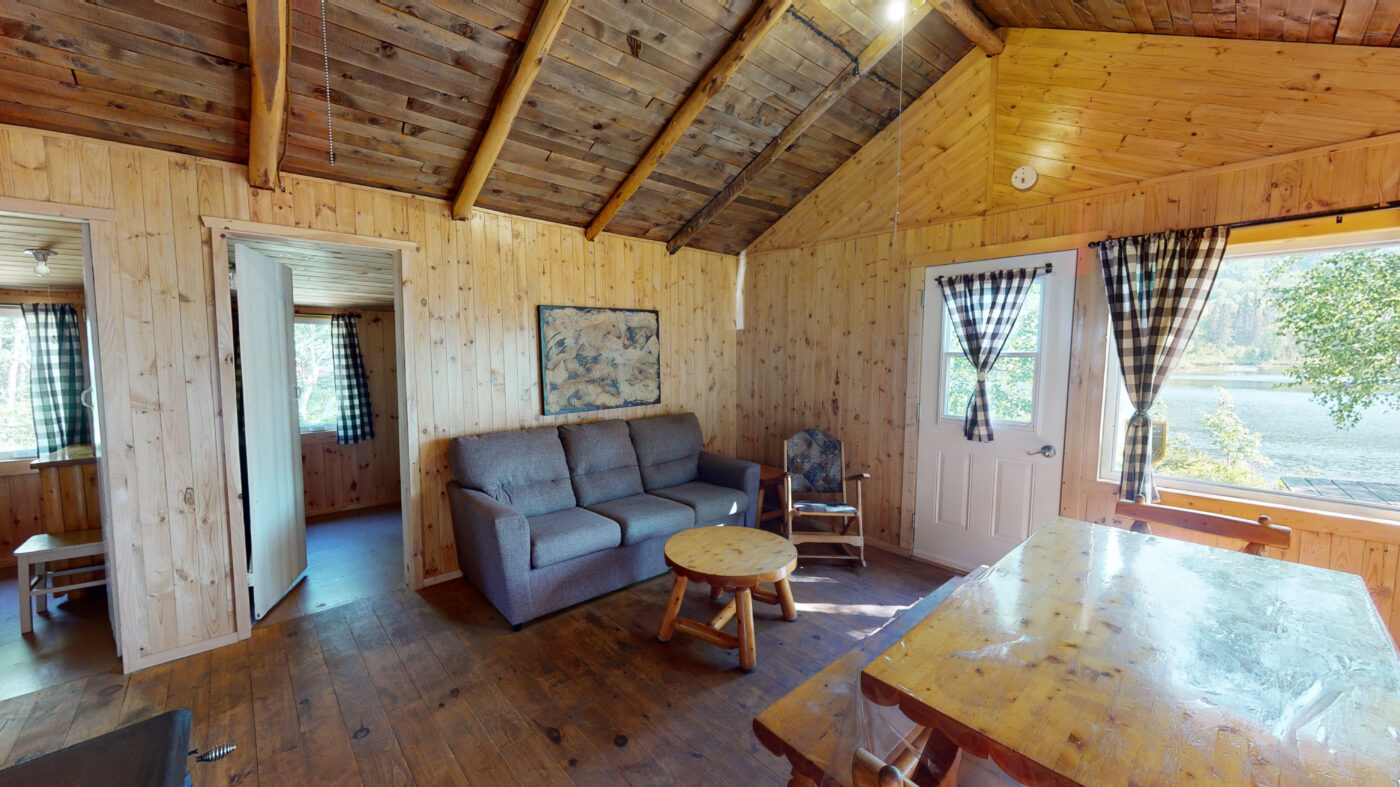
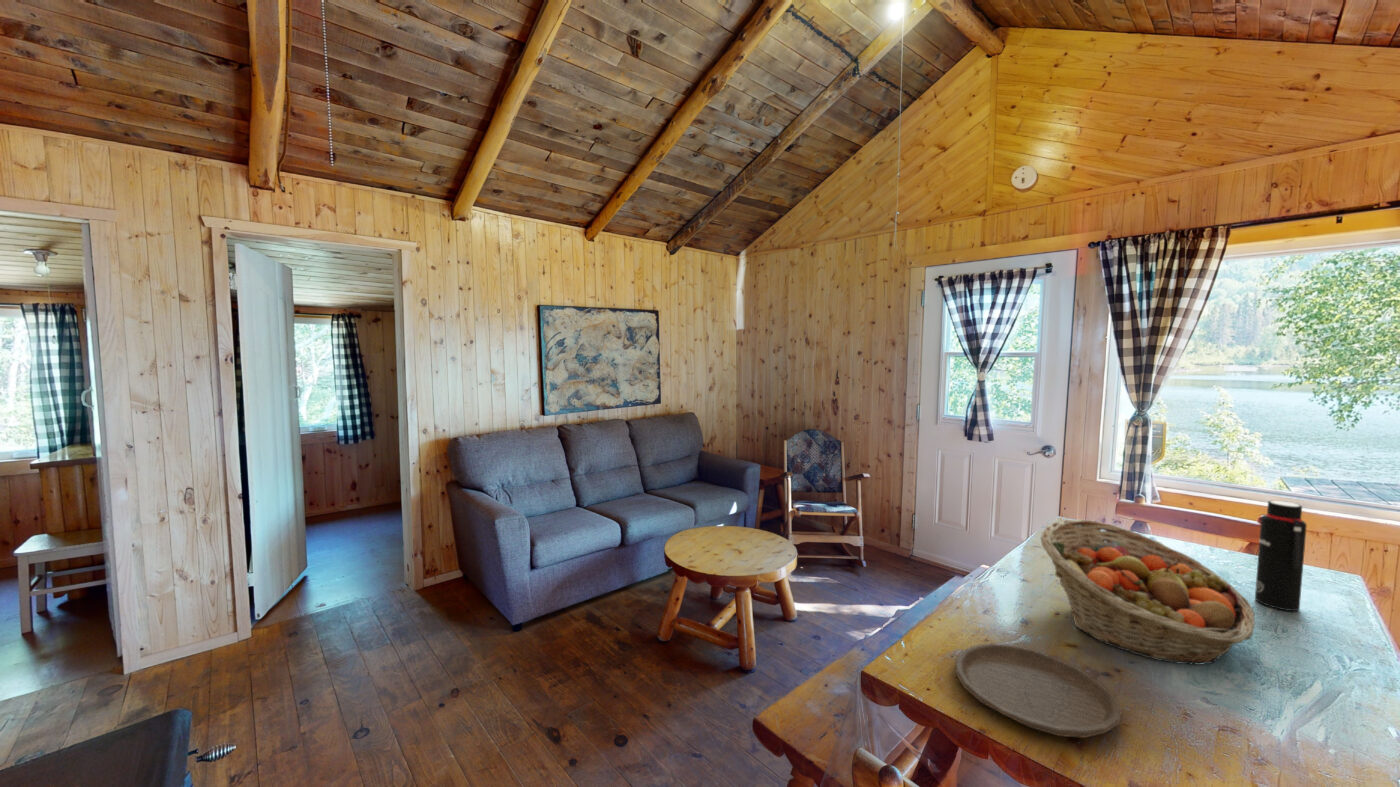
+ plate (1031, 686)
+ fruit basket (1138, 584)
+ water bottle (1282, 555)
